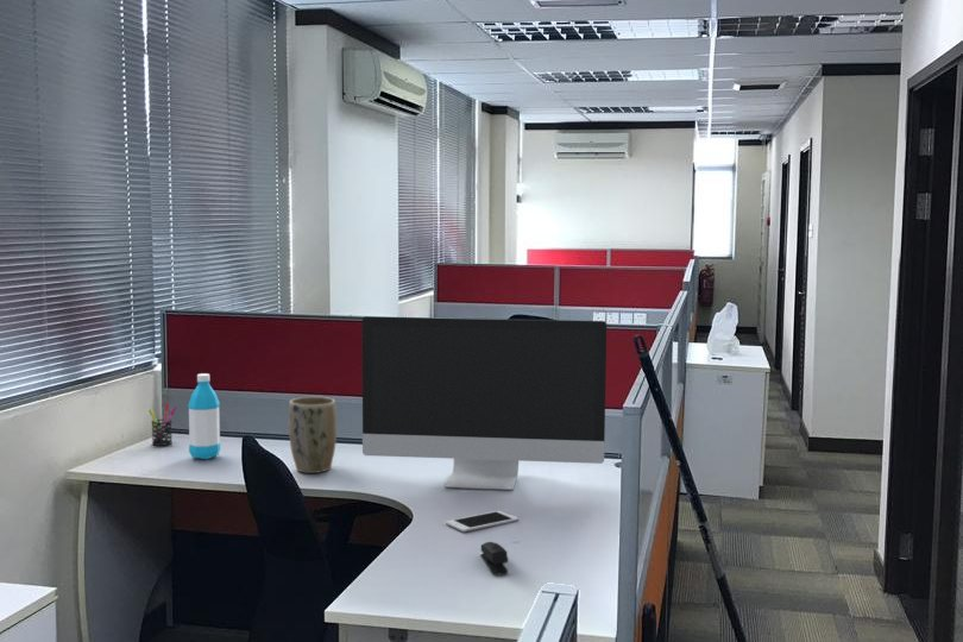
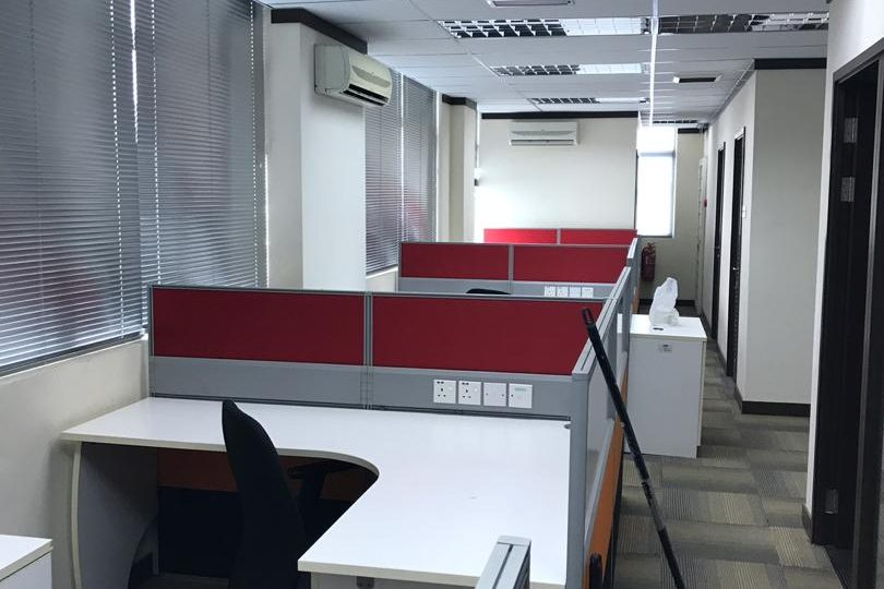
- stapler (493, 553)
- pen holder (160, 423)
- cell phone (482, 521)
- computer monitor (483, 399)
- water bottle (203, 415)
- plant pot (313, 434)
